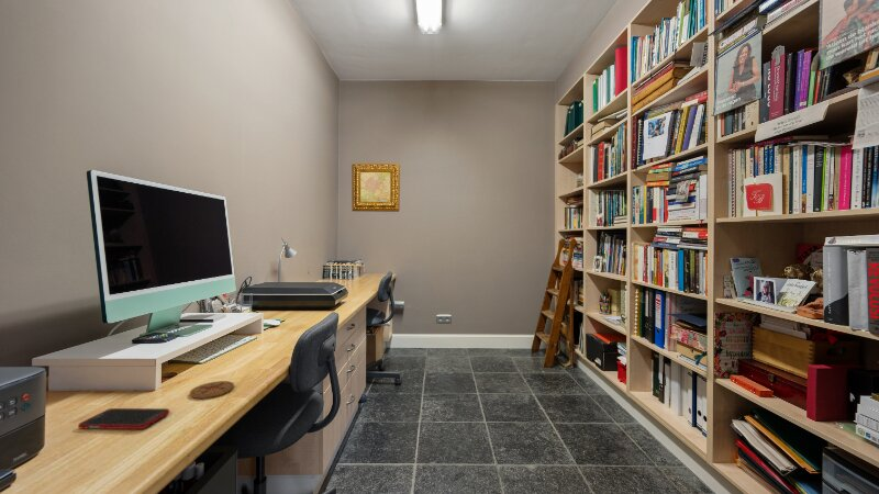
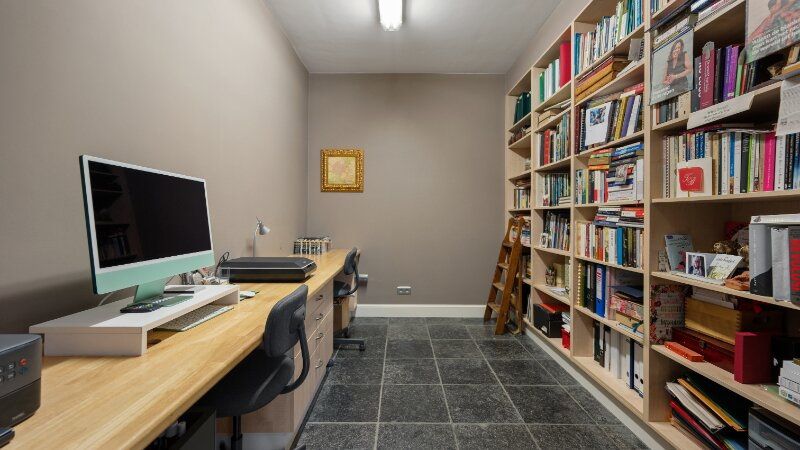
- coaster (212, 389)
- cell phone (125, 418)
